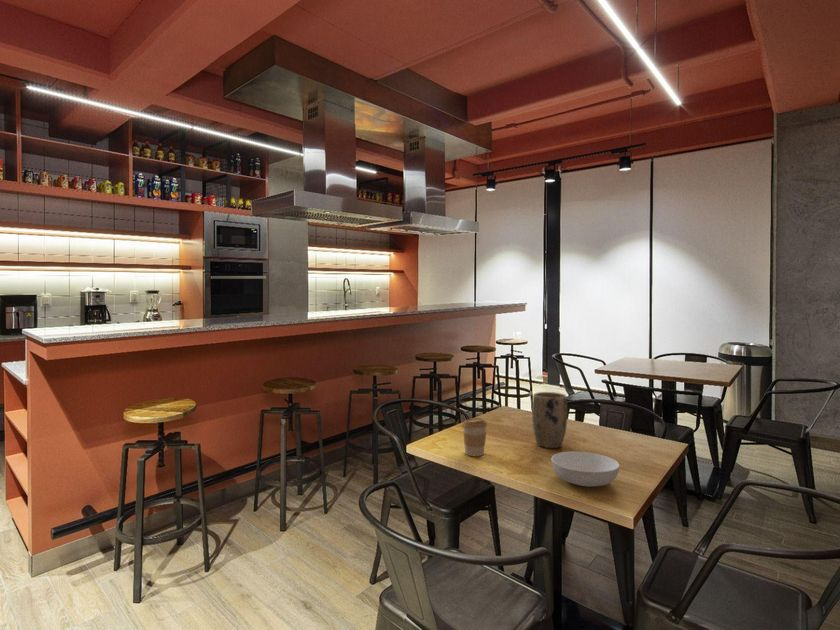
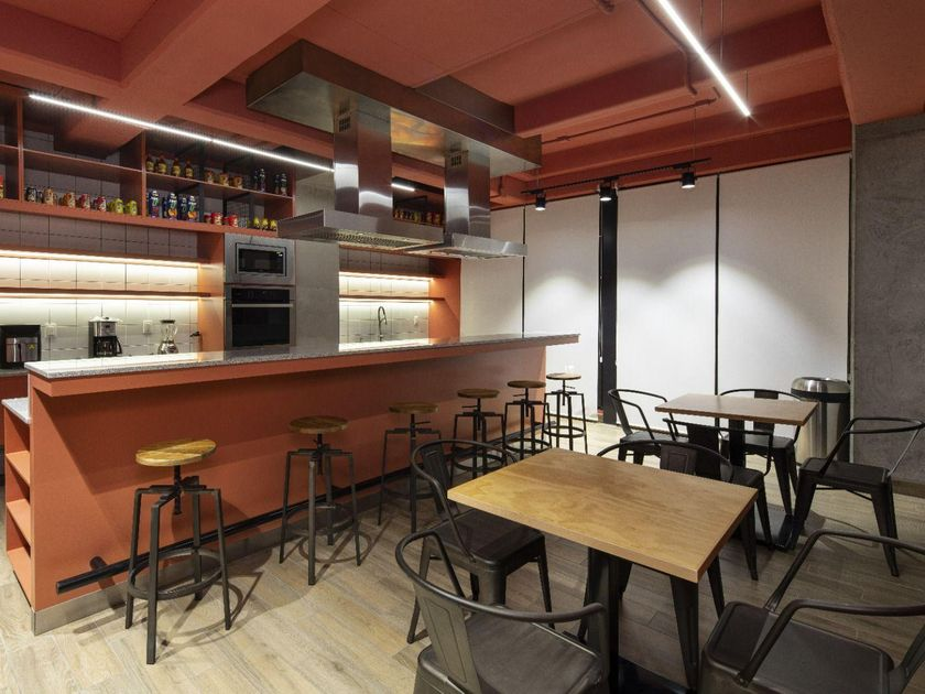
- serving bowl (584, 471)
- coffee cup (474, 436)
- plant pot (549, 419)
